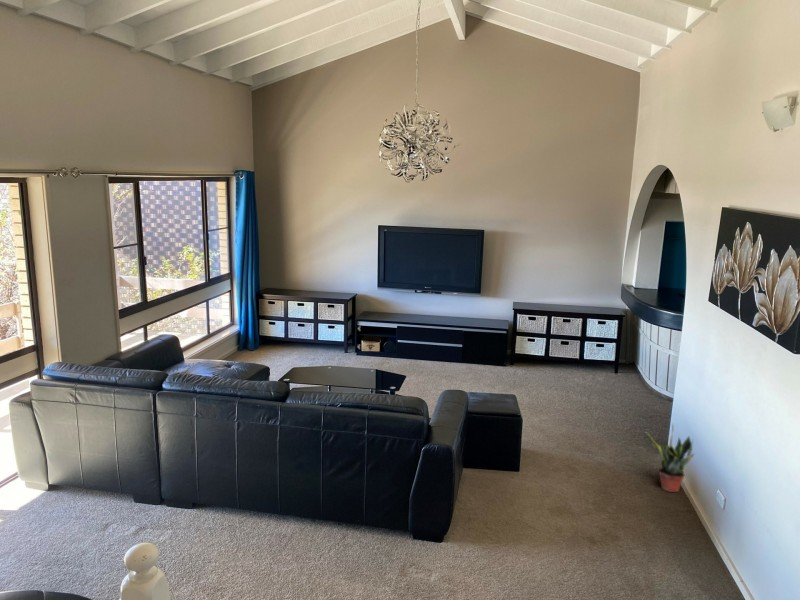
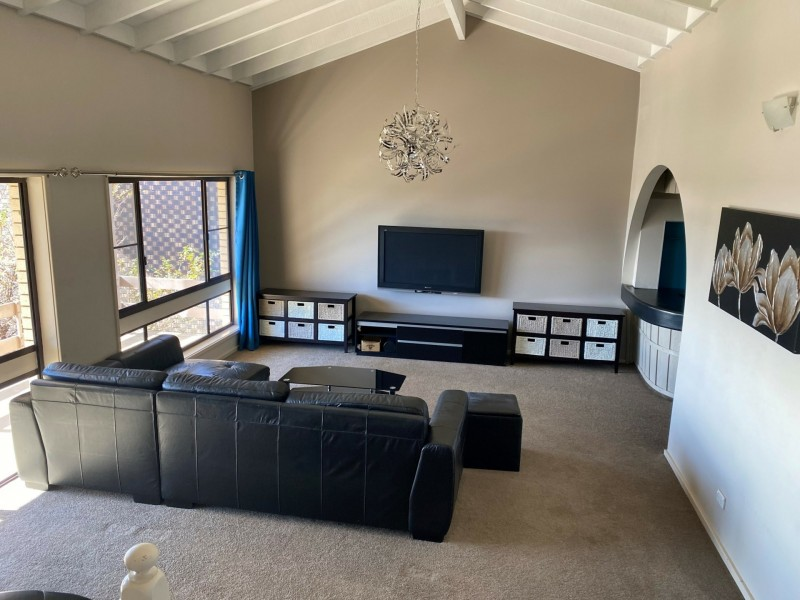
- potted plant (669, 458)
